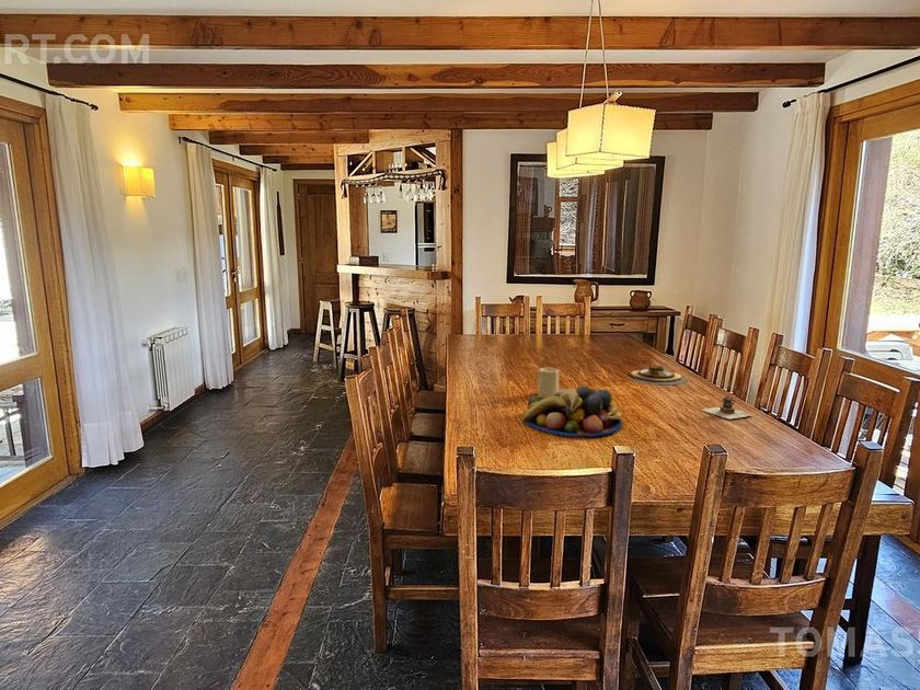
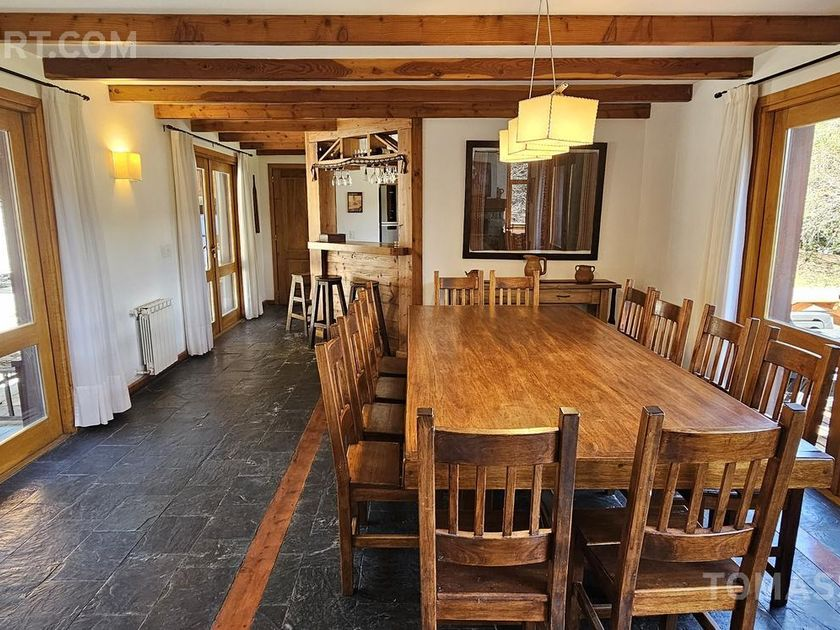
- fruit bowl (573, 404)
- teapot (727, 404)
- plate (655, 371)
- candle (548, 381)
